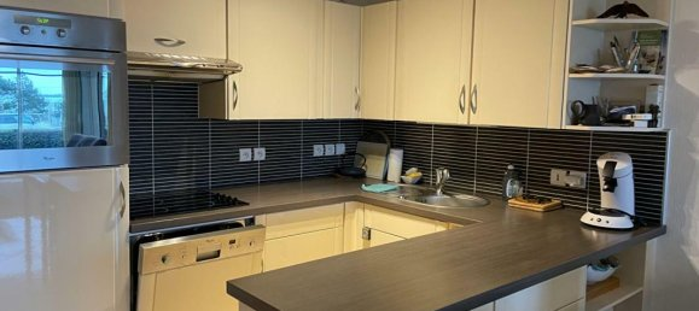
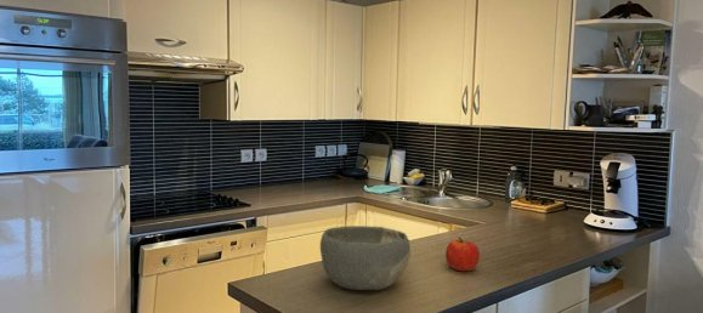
+ bowl (364, 260)
+ apple (463, 252)
